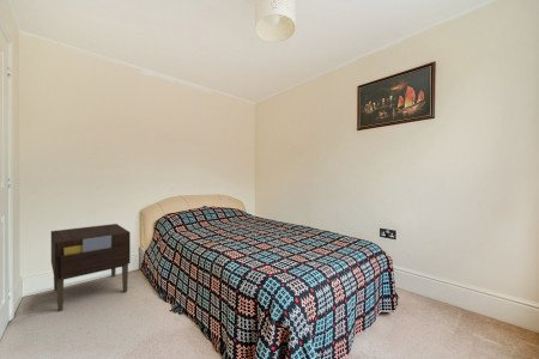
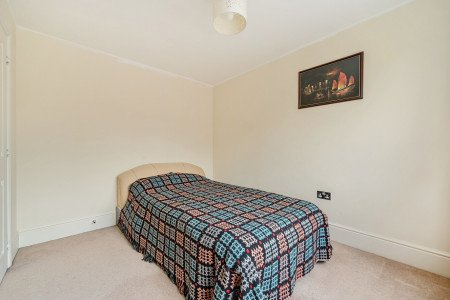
- nightstand (90, 261)
